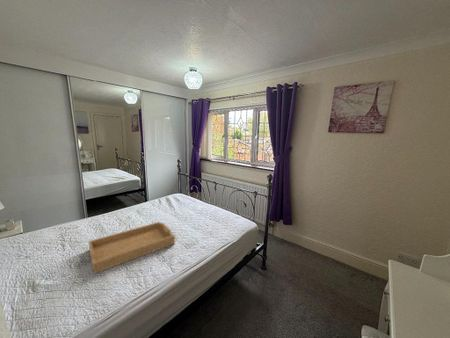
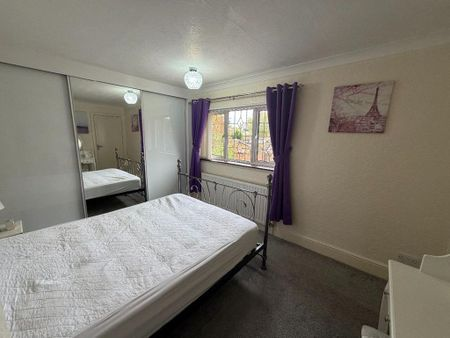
- serving tray (133, 241)
